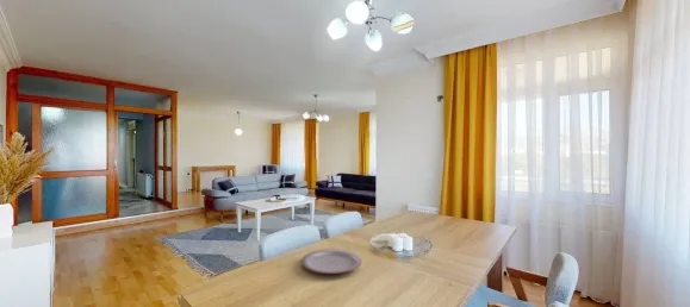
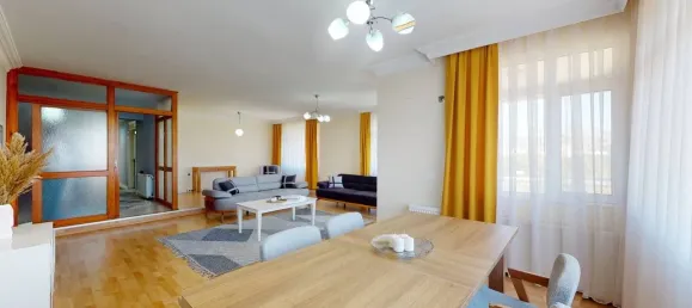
- plate (331, 262)
